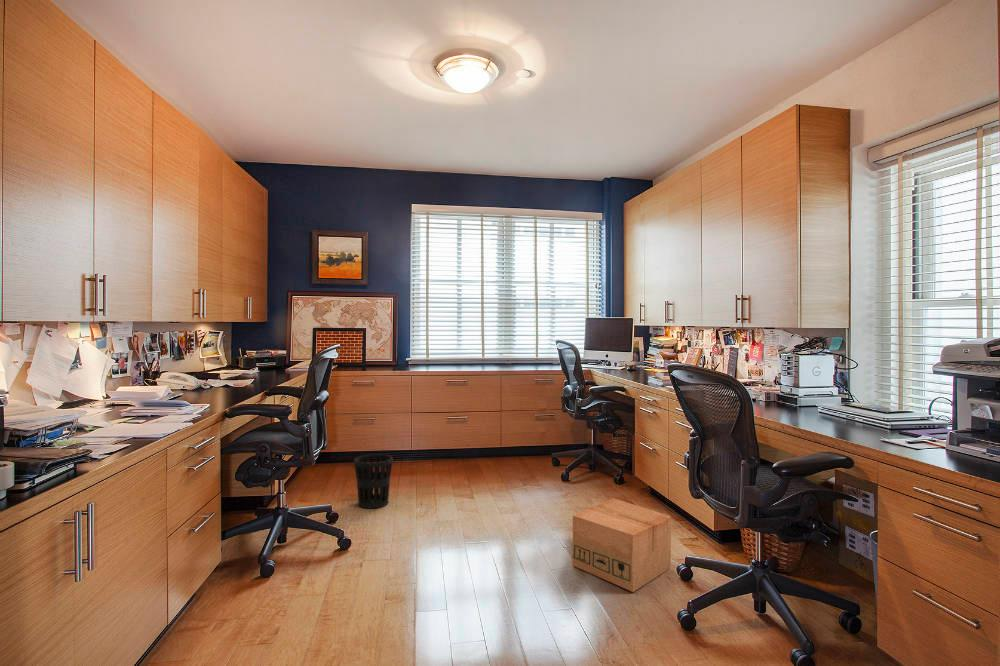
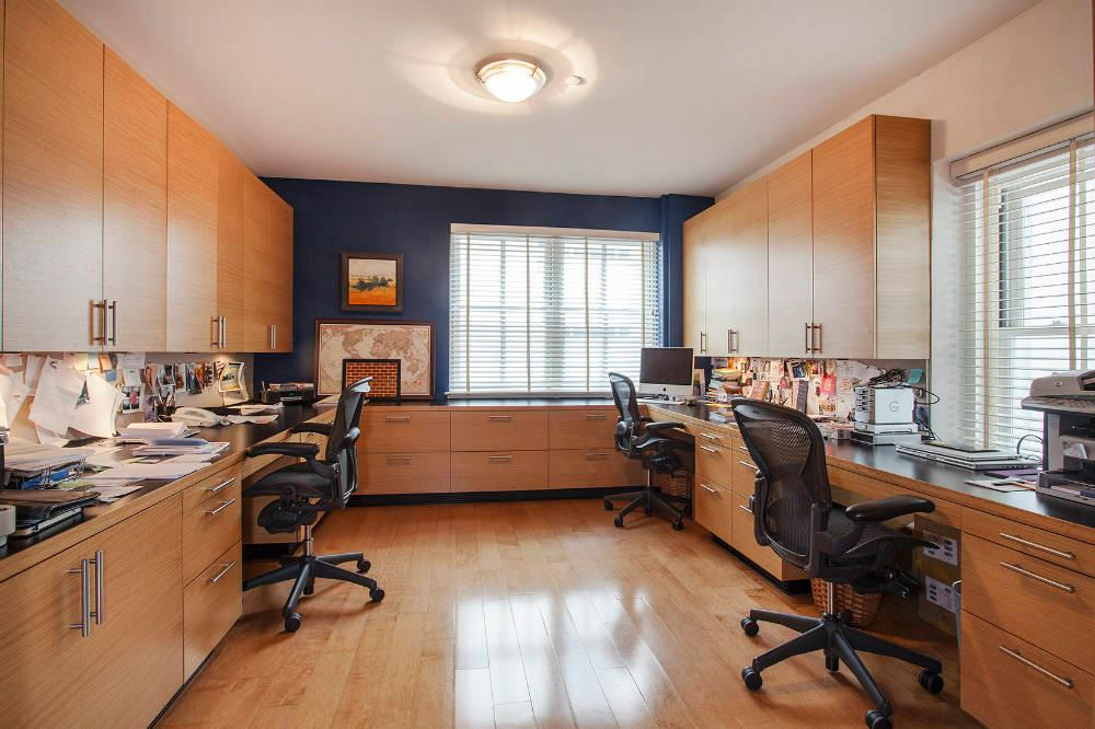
- wastebasket (373, 480)
- cardboard box (621, 540)
